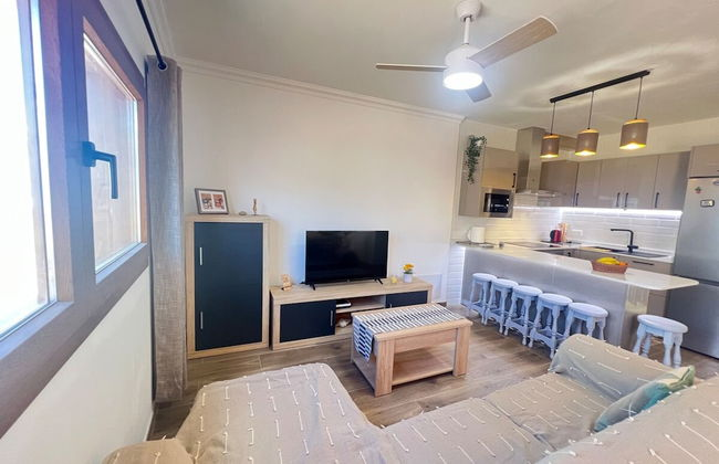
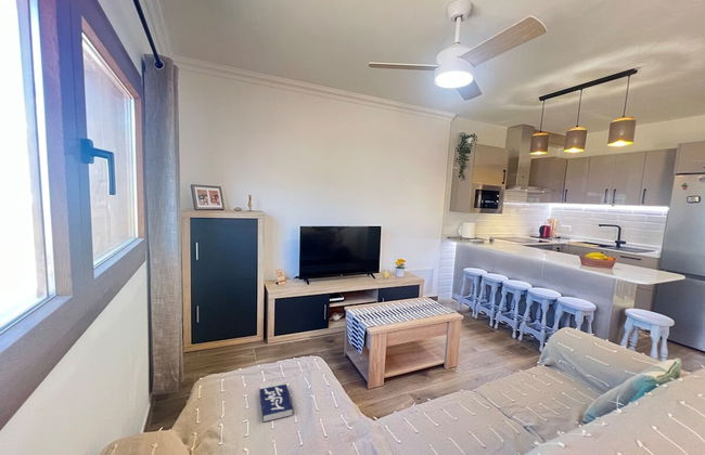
+ book (274, 398)
